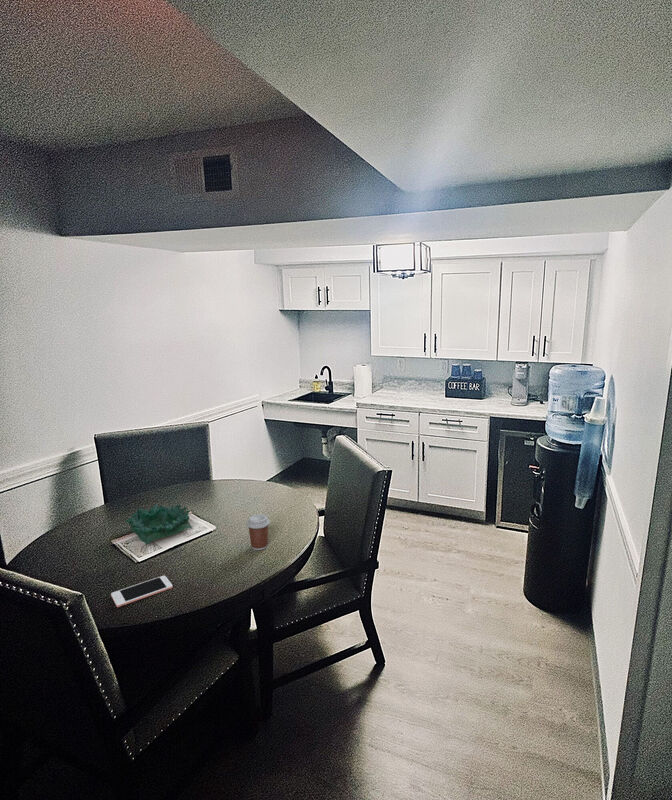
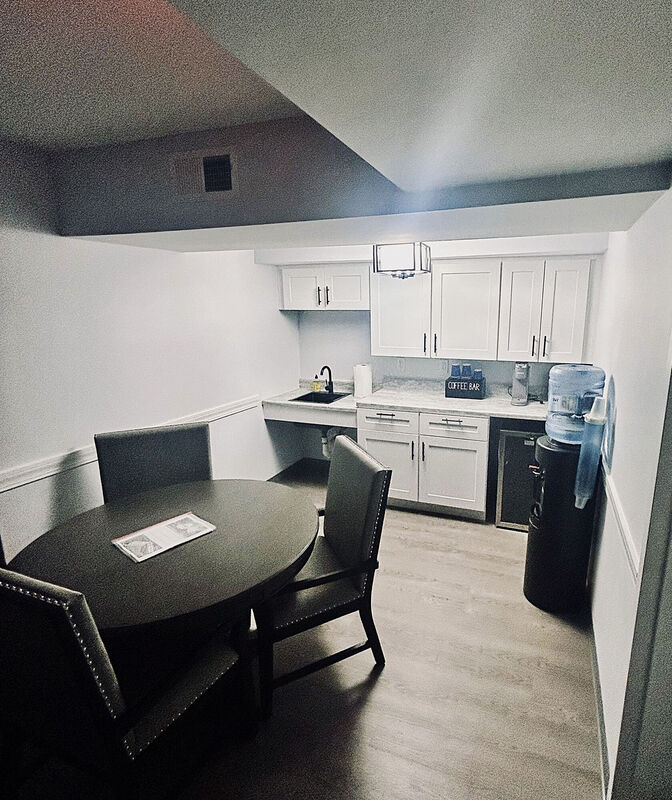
- cell phone (142, 590)
- coffee cup (258, 532)
- decorative bowl (159, 522)
